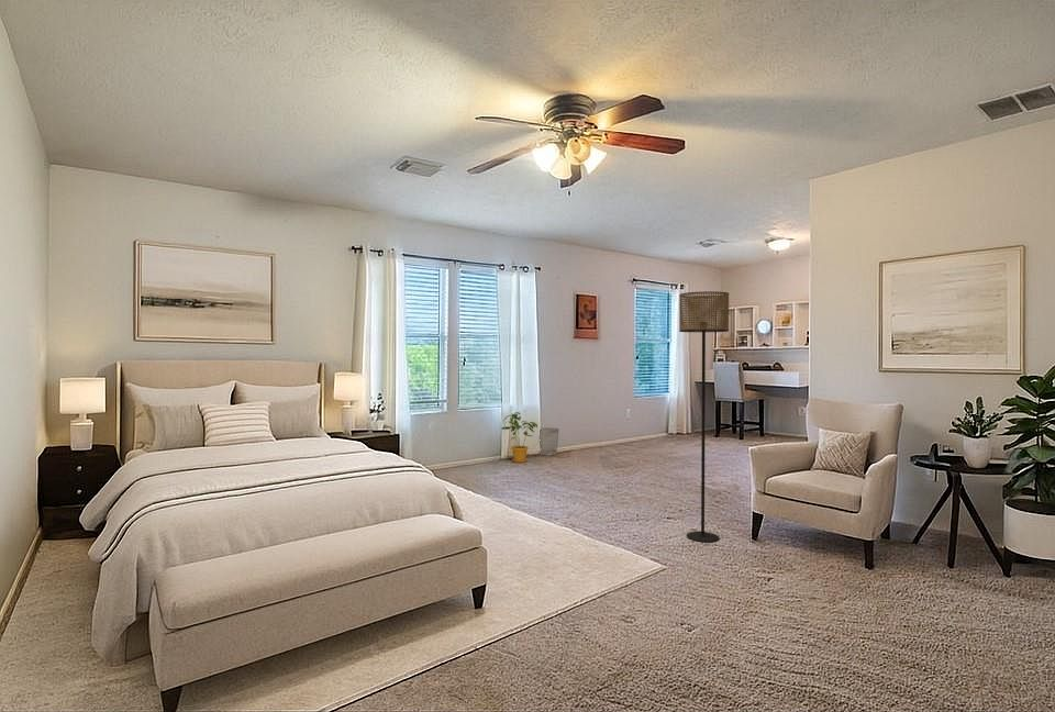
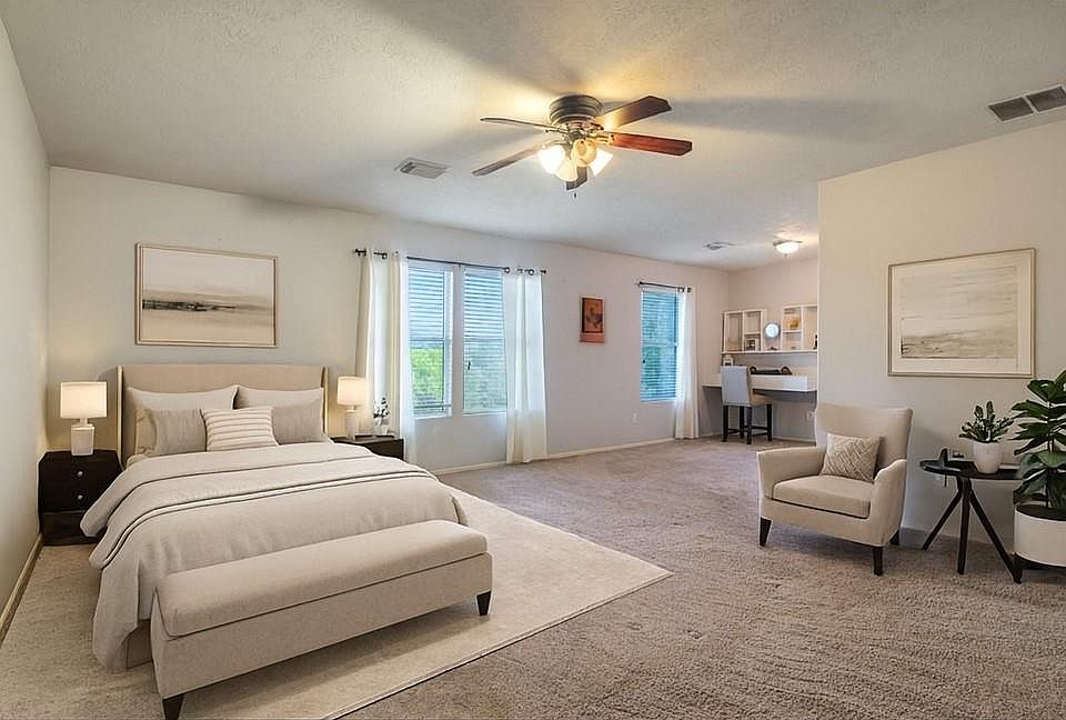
- house plant (515, 435)
- wastebasket (548, 441)
- floor lamp (703, 415)
